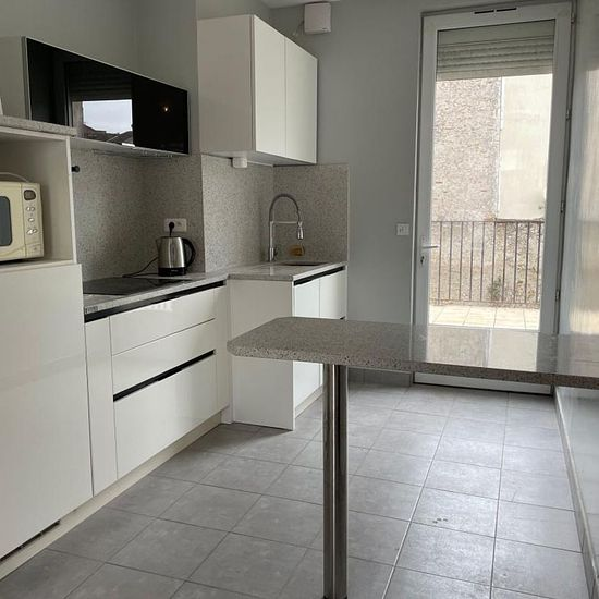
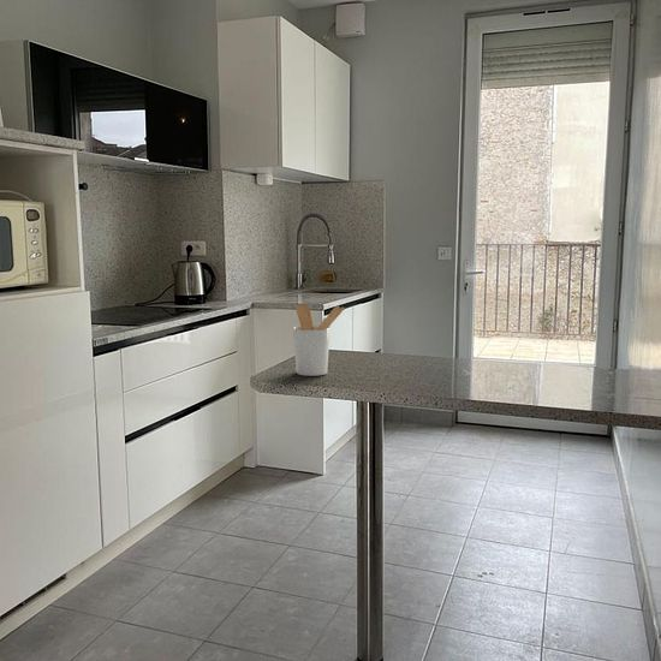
+ utensil holder (320, 338)
